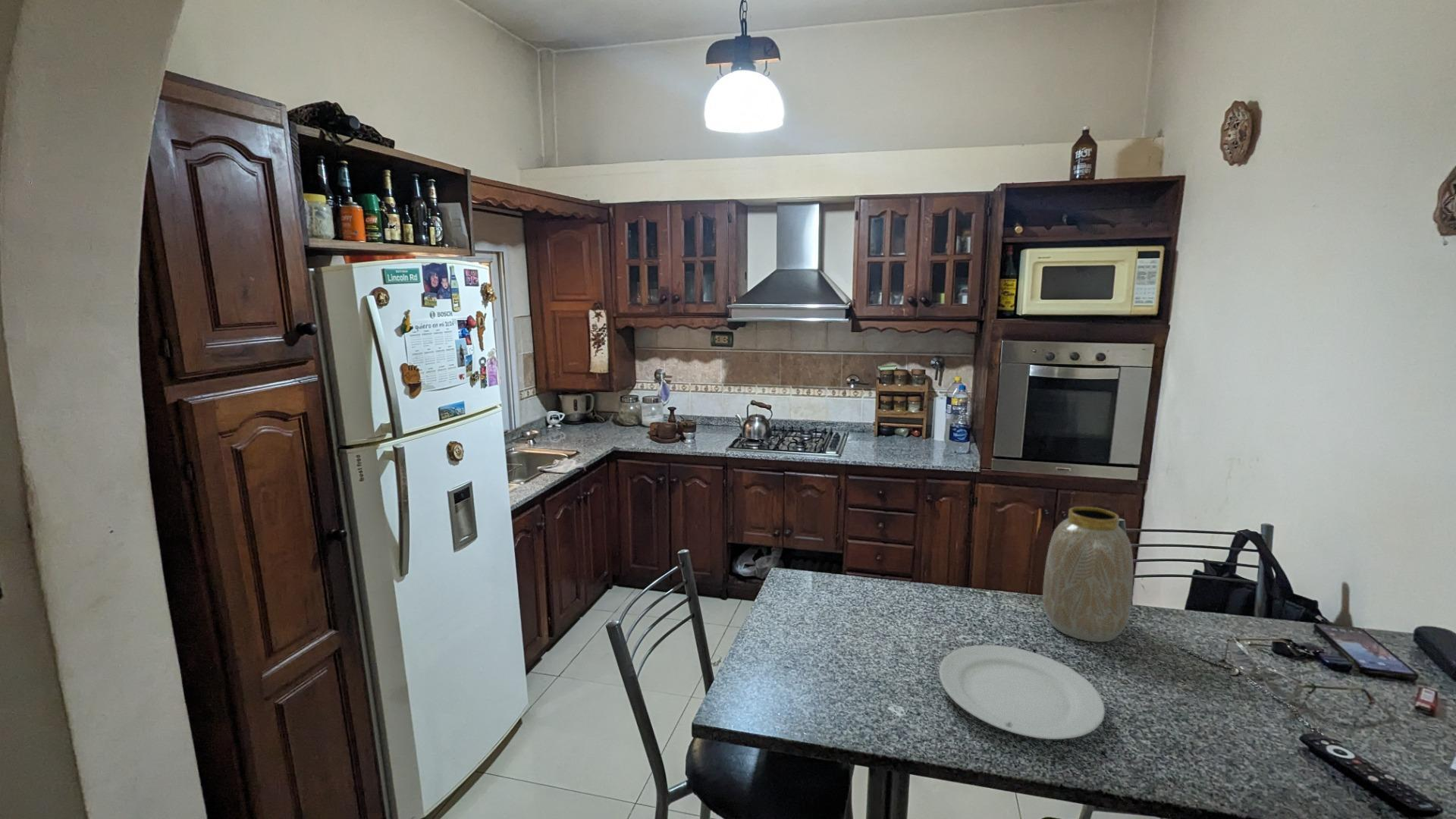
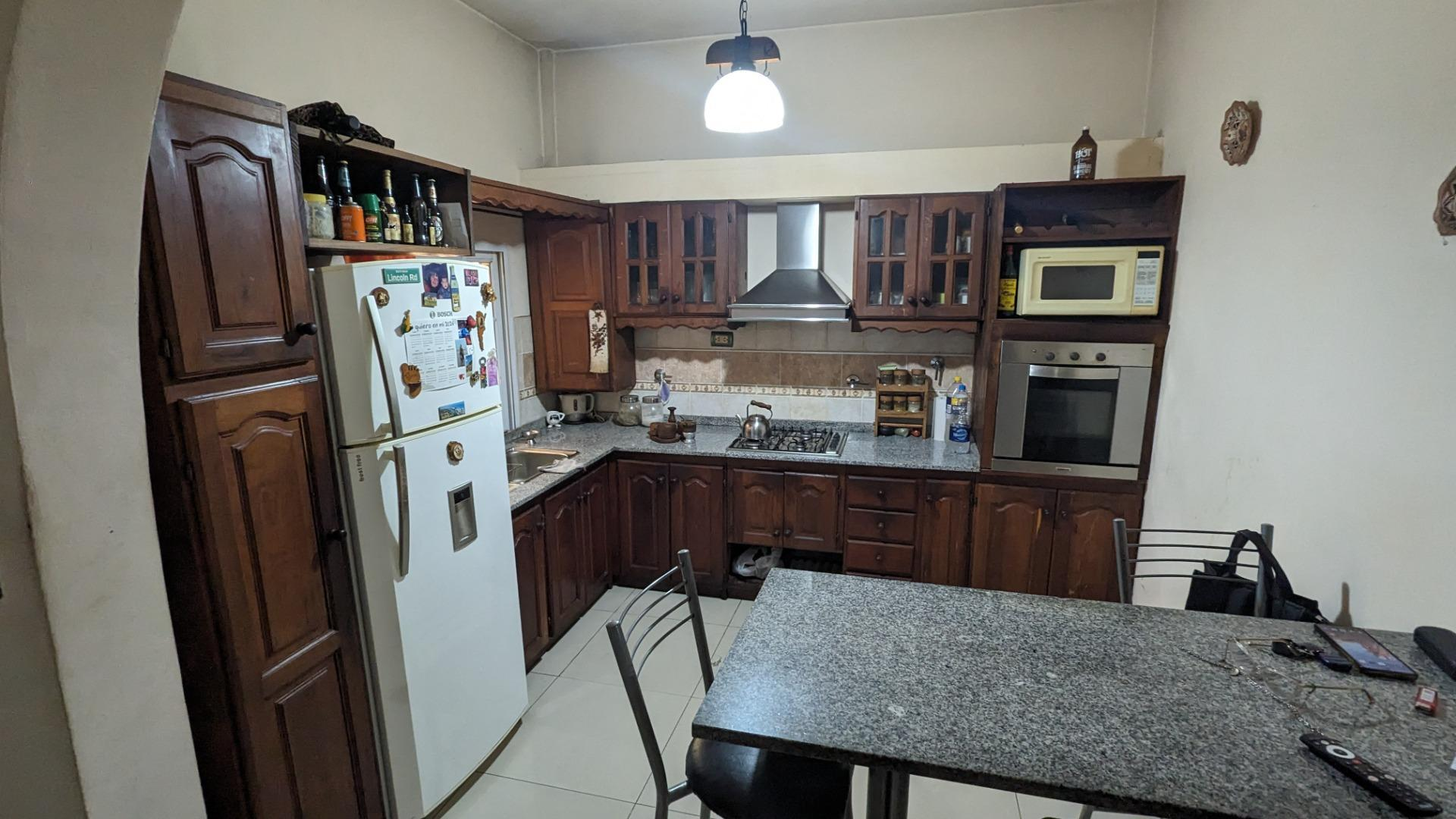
- vase (1087, 571)
- chinaware (1017, 692)
